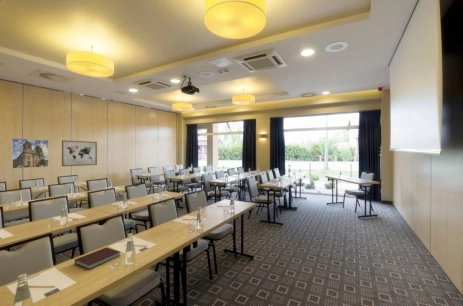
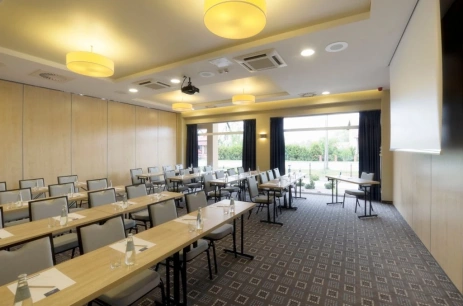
- wall art (80, 153)
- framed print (31, 153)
- notebook (98, 257)
